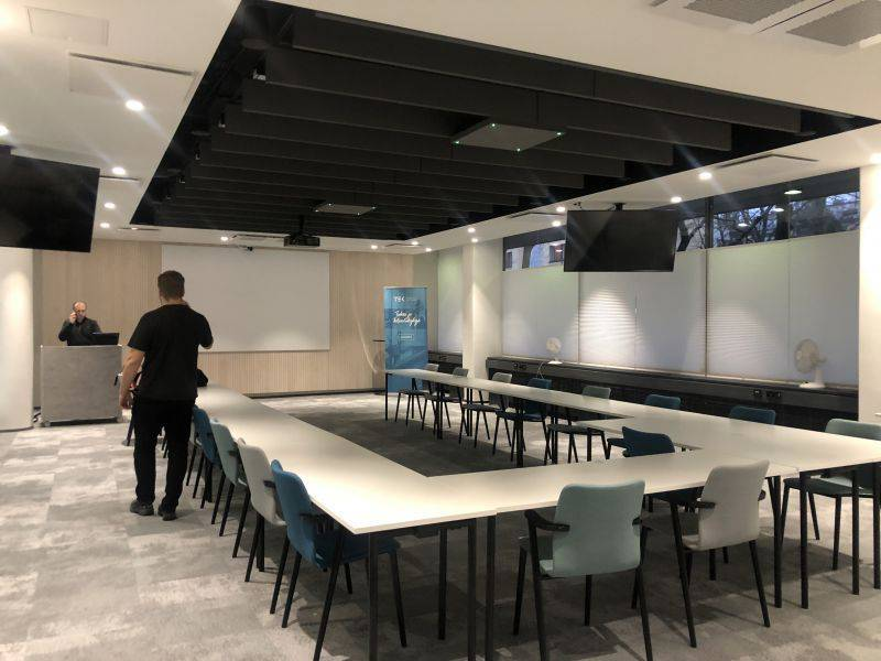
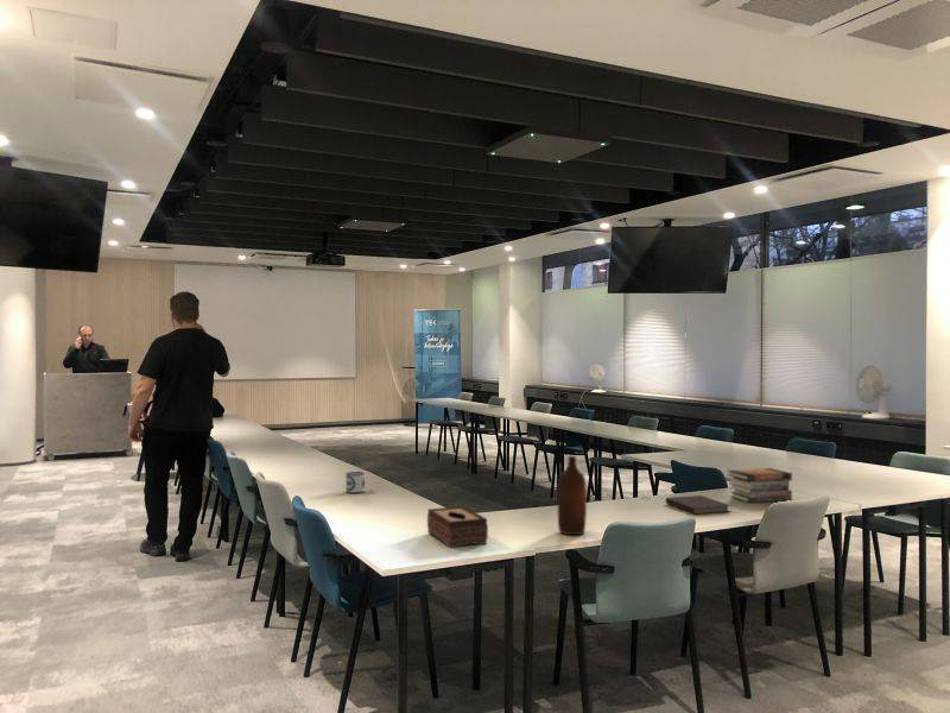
+ tissue box (456, 525)
+ bottle (571, 494)
+ mug (356, 481)
+ notebook (697, 504)
+ book stack (759, 485)
